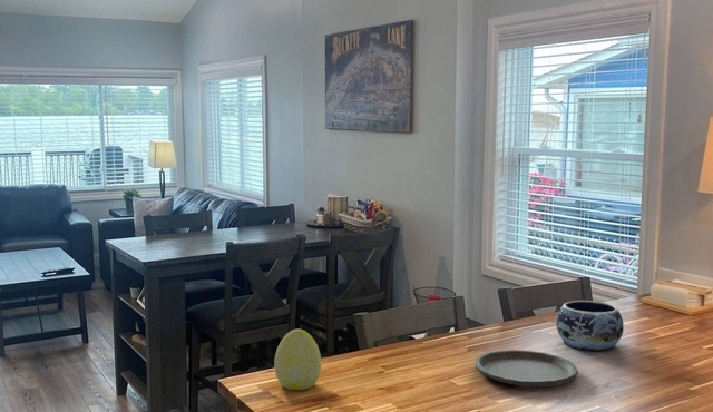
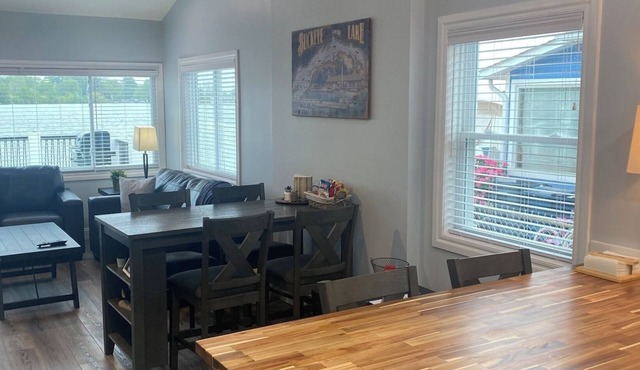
- decorative bowl (589, 324)
- decorative egg (297, 357)
- plate (525, 367)
